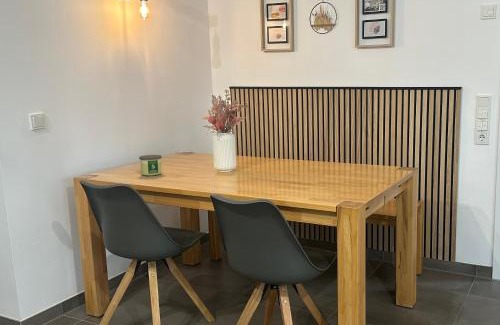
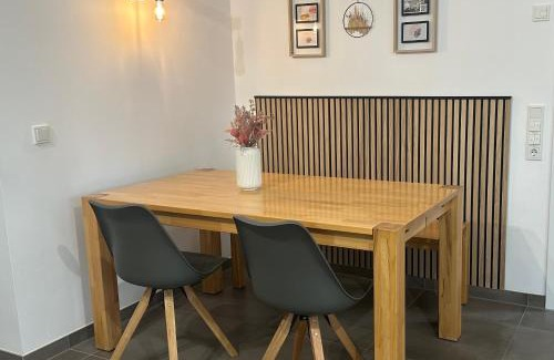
- candle (150, 165)
